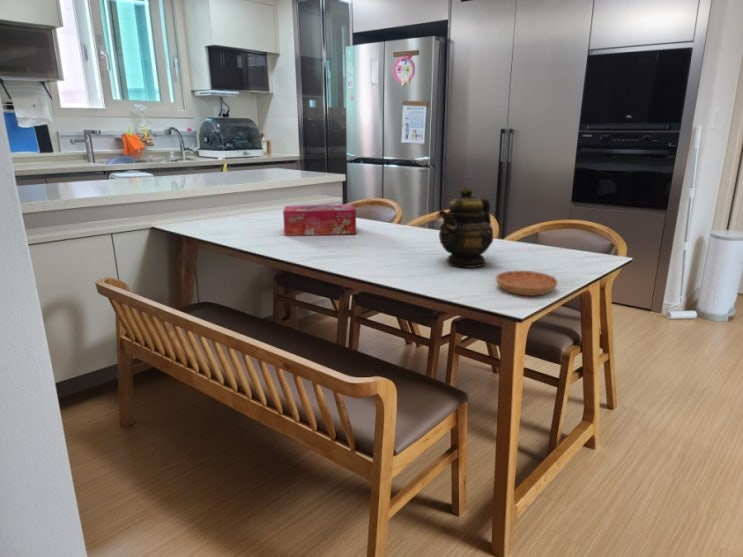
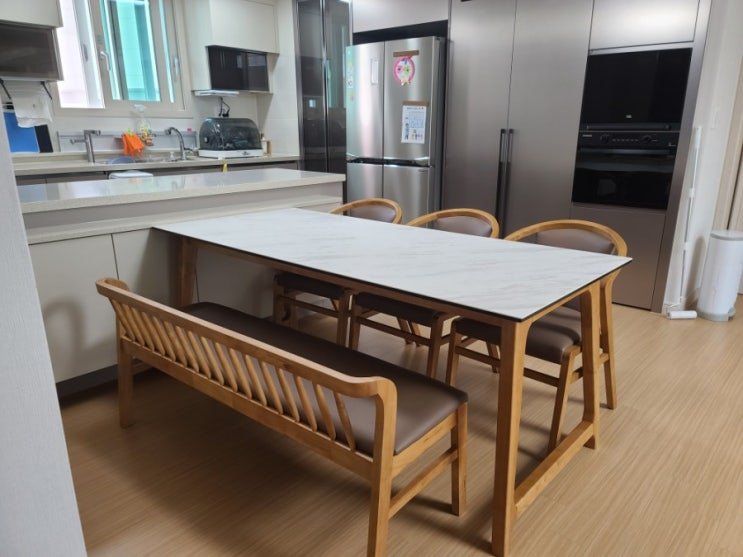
- tissue box (320, 219)
- teapot (467, 225)
- saucer (525, 283)
